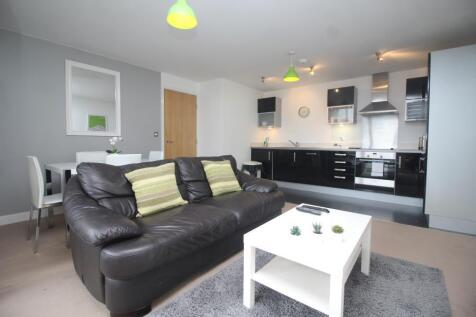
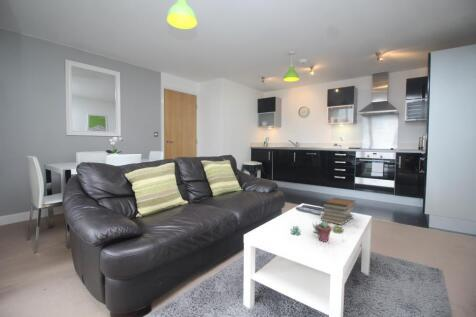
+ potted succulent (323, 230)
+ book stack (338, 210)
